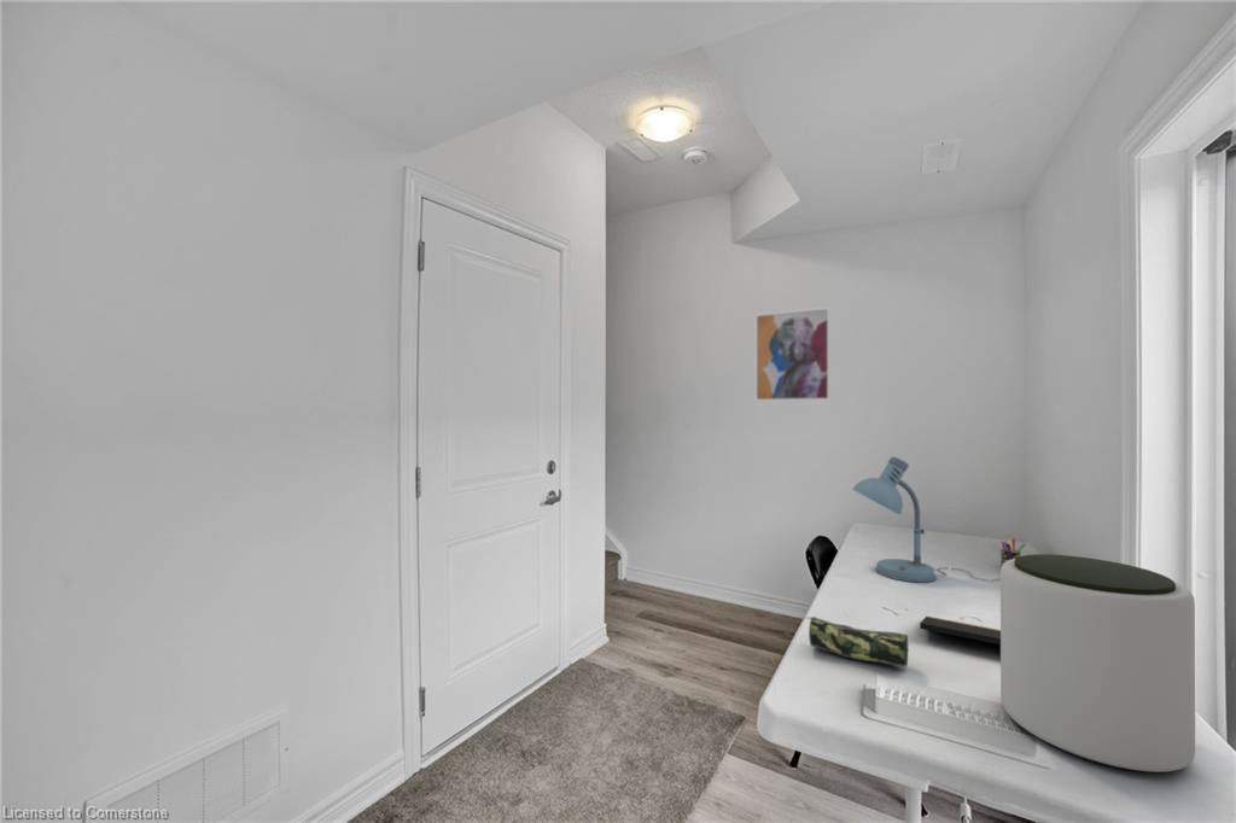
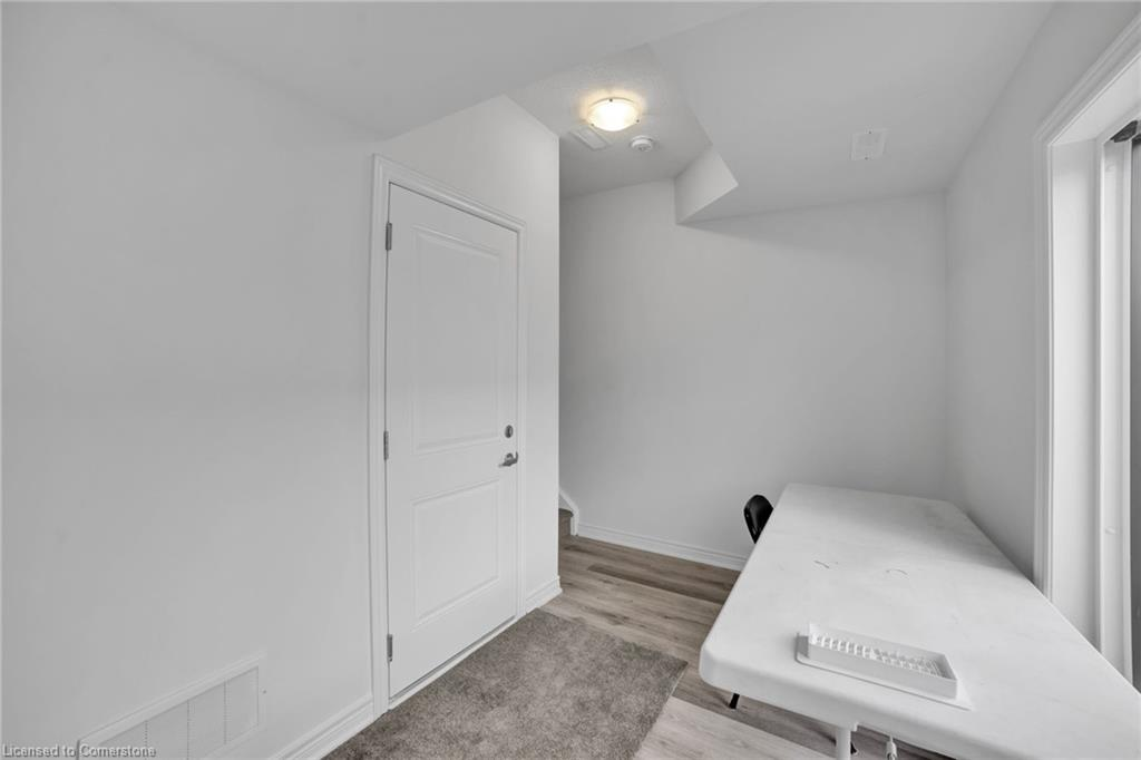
- pencil case (855, 641)
- wall art (791, 355)
- plant pot (1089, 650)
- desk lamp (919, 516)
- pen holder (1013, 554)
- notepad (974, 631)
